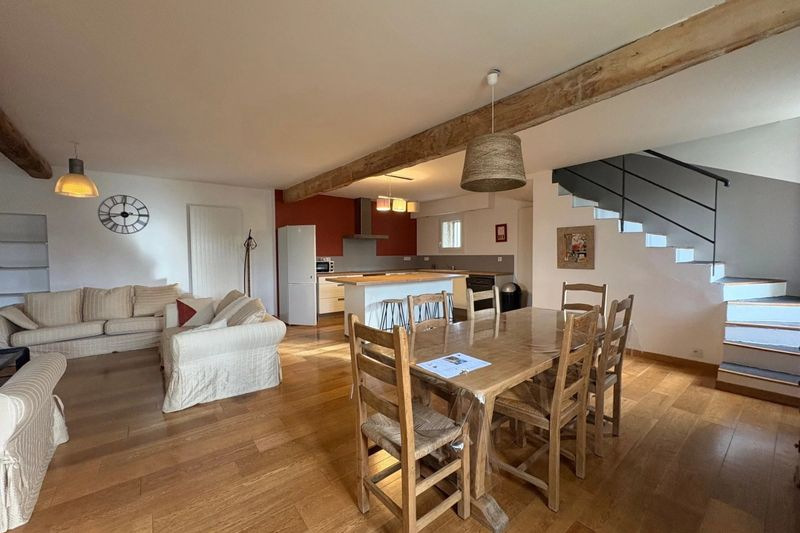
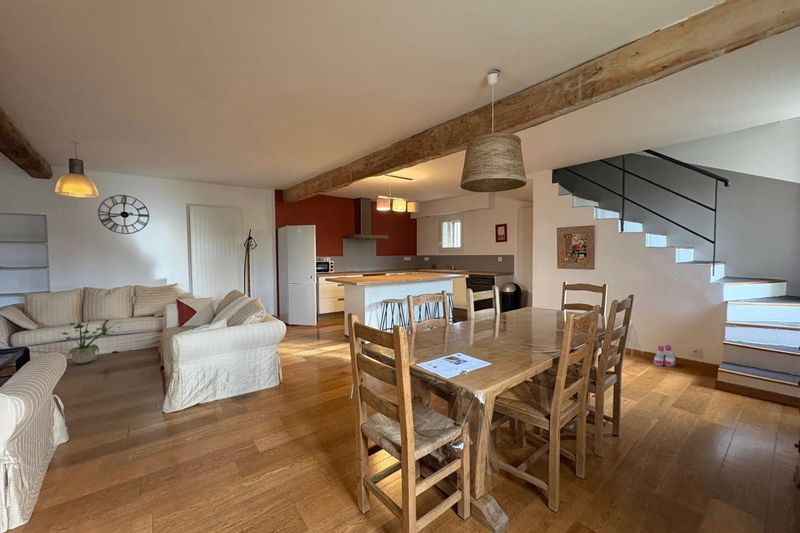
+ boots (663, 354)
+ potted plant (92, 335)
